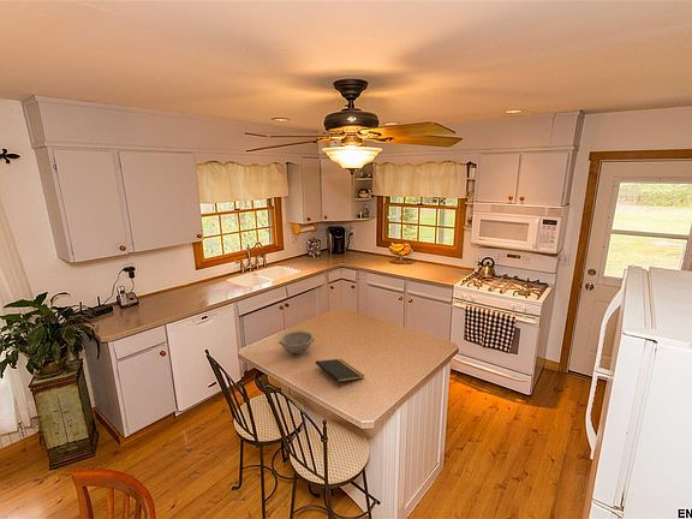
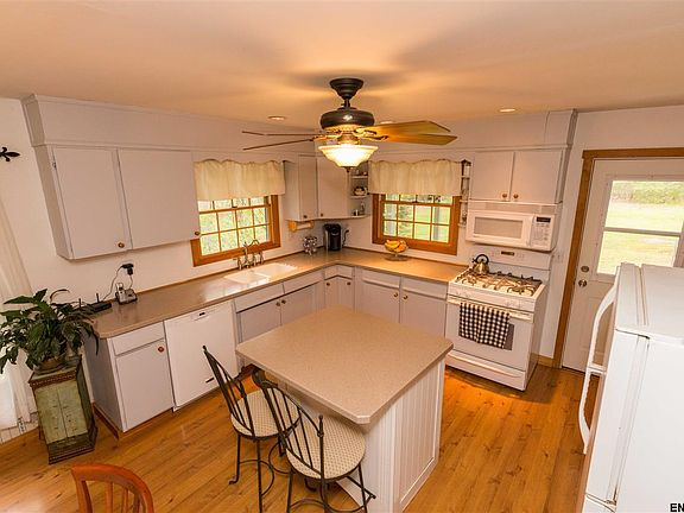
- bowl (297, 345)
- notepad (339, 369)
